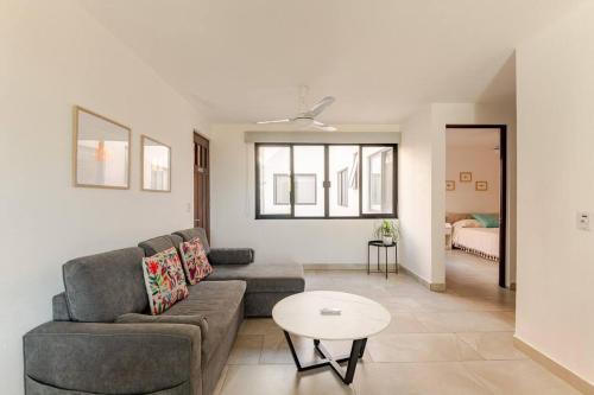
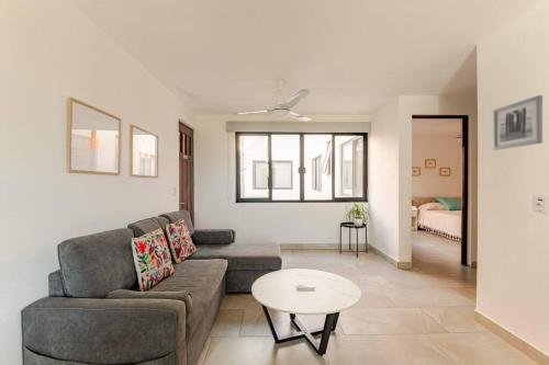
+ wall art (515, 125)
